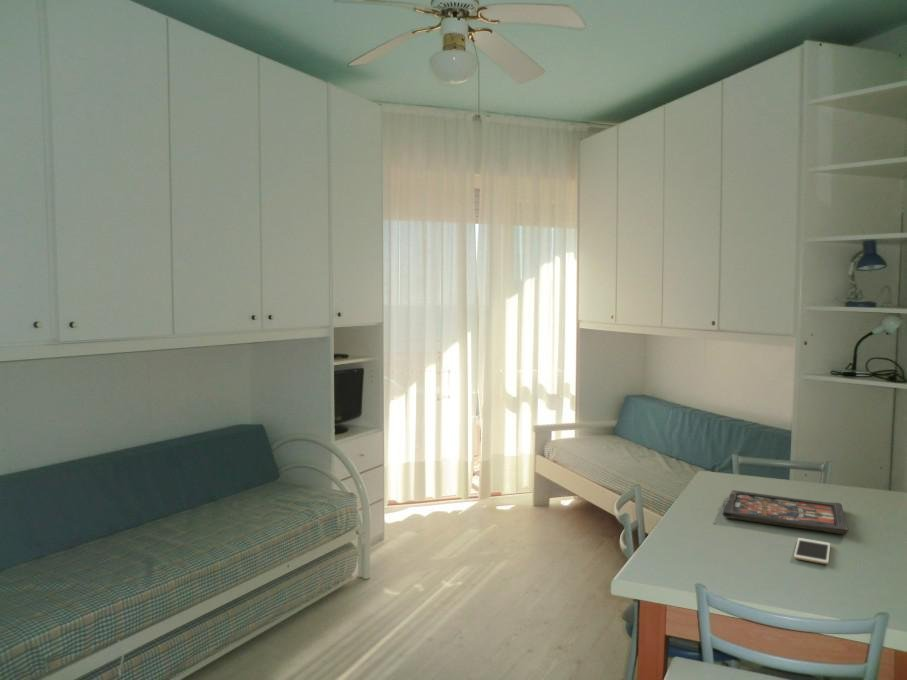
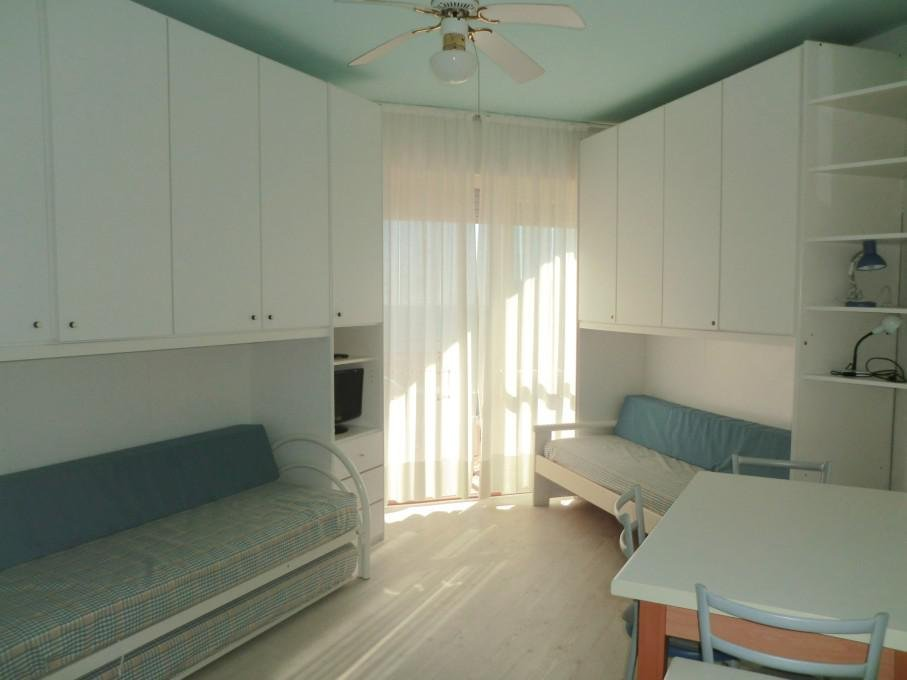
- board game (781, 510)
- cell phone (812, 550)
